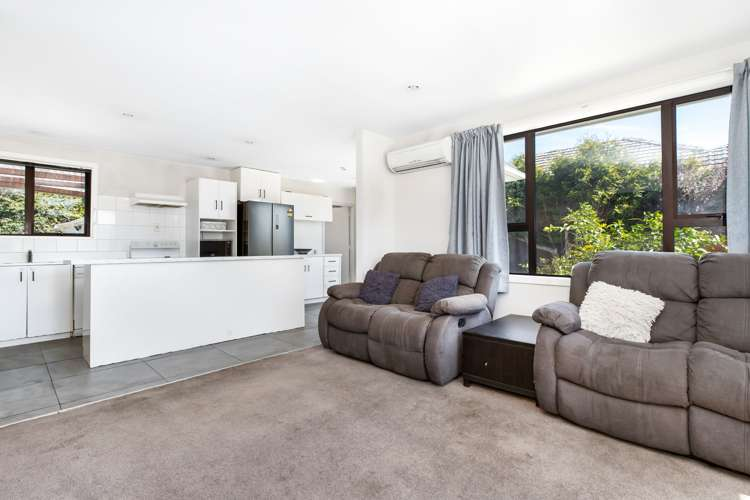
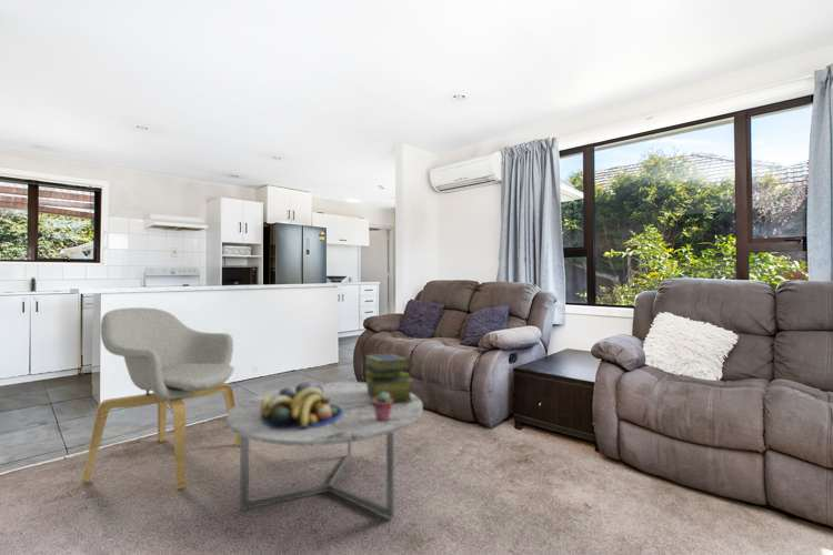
+ coffee table (329, 444)
+ potted succulent (382, 404)
+ stack of books (385, 375)
+ armchair (169, 384)
+ fruit bowl (302, 401)
